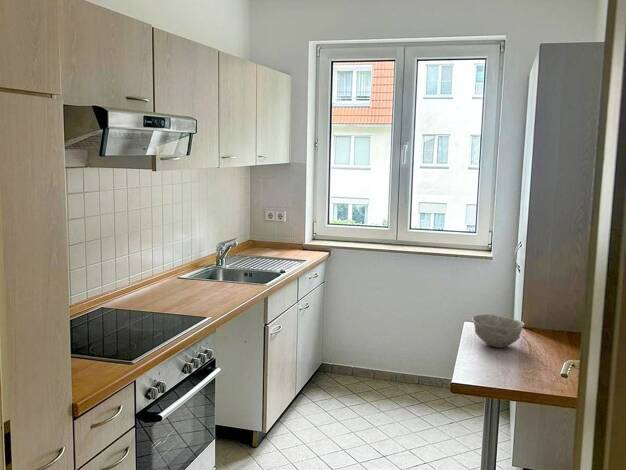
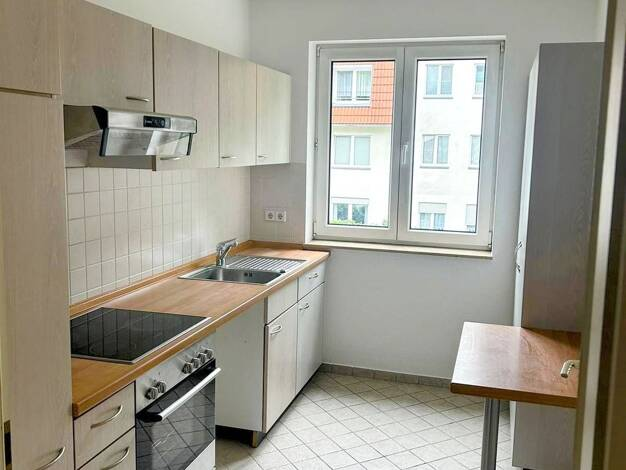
- bowl (497, 332)
